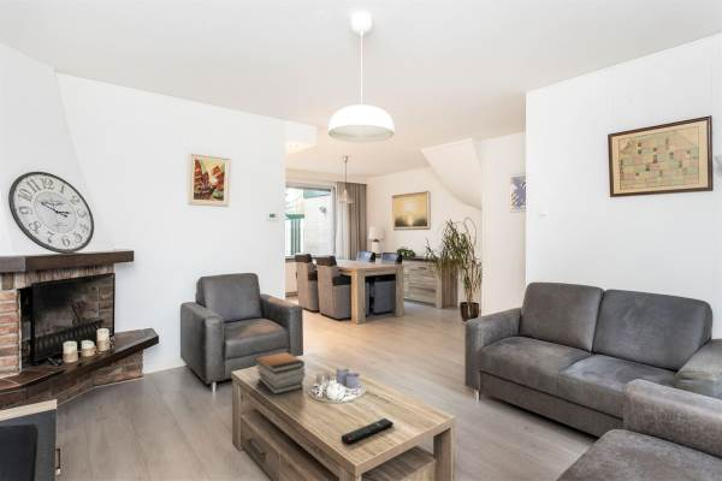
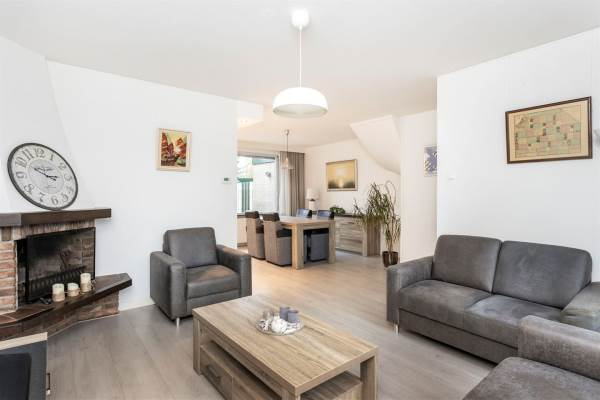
- book stack (279, 370)
- remote control (367, 430)
